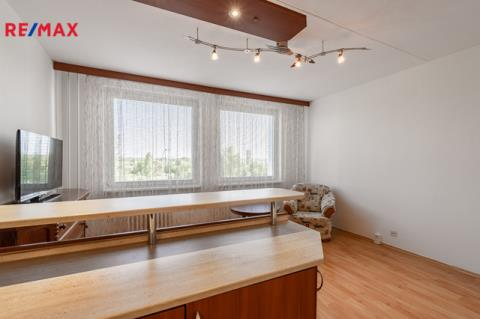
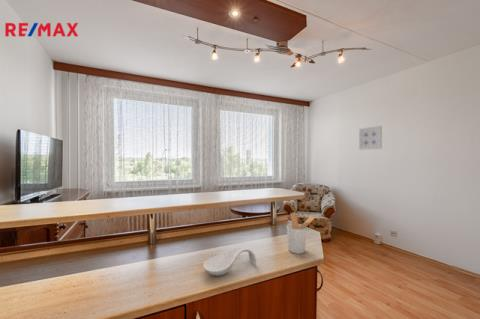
+ spoon rest (230, 259)
+ utensil holder (301, 232)
+ wall art (370, 138)
